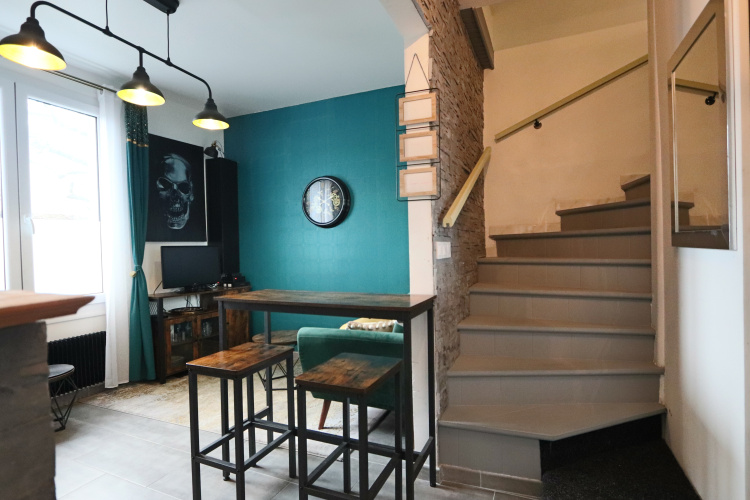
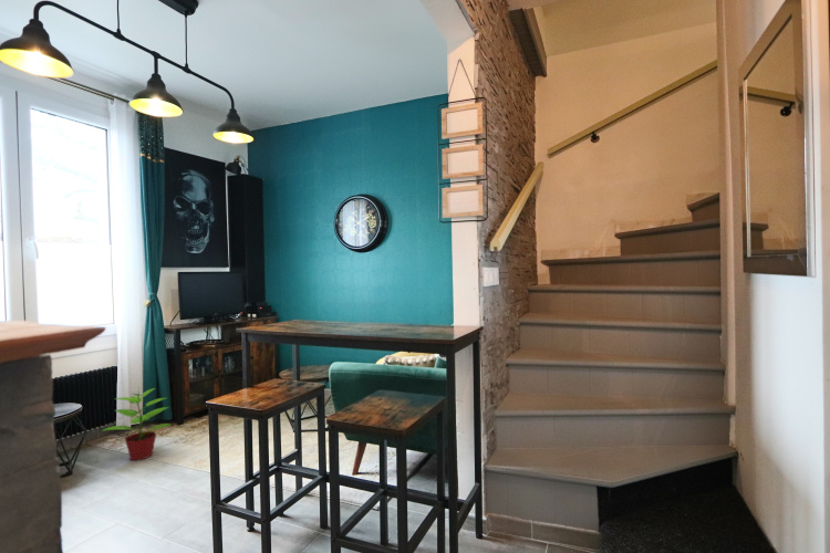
+ potted plant (137, 421)
